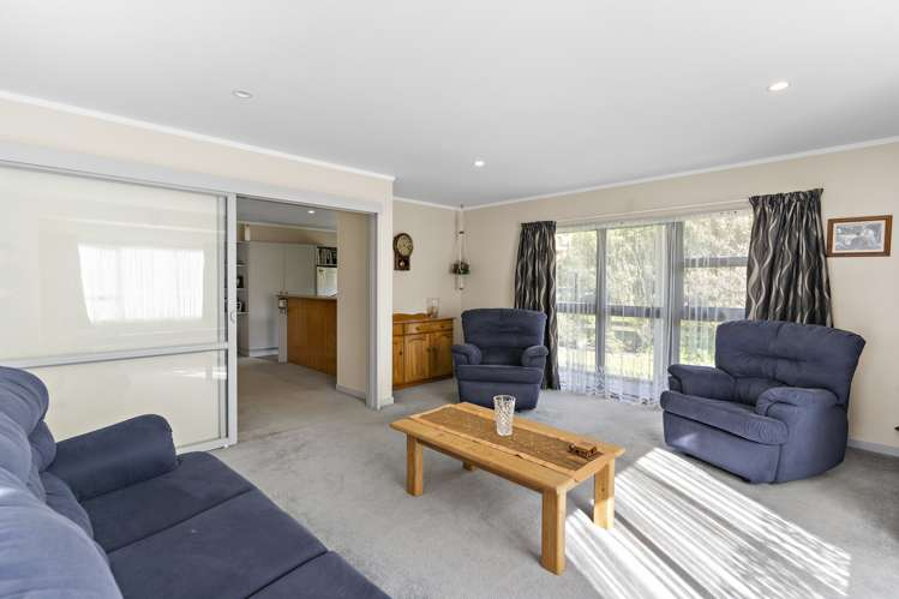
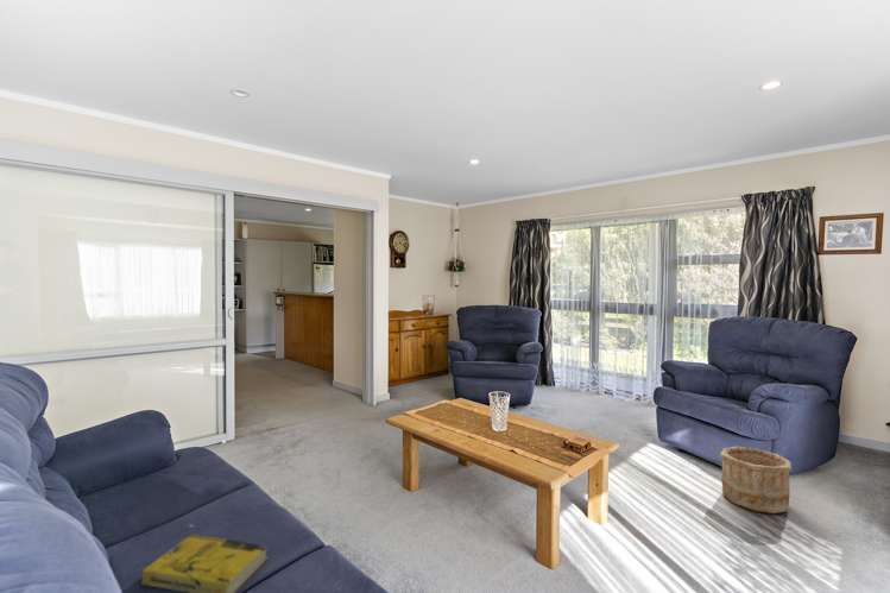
+ book (207, 563)
+ wooden bucket (755, 478)
